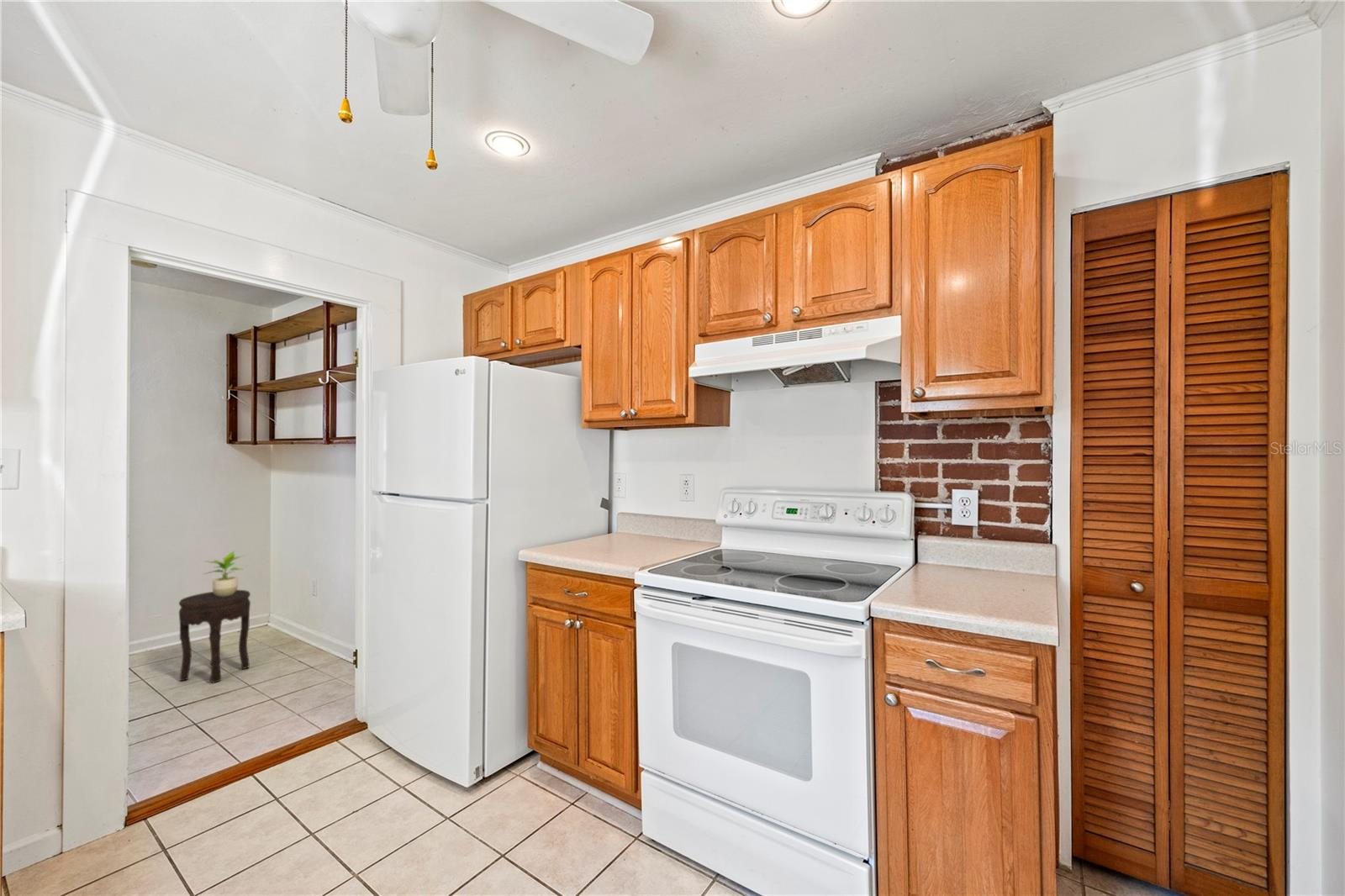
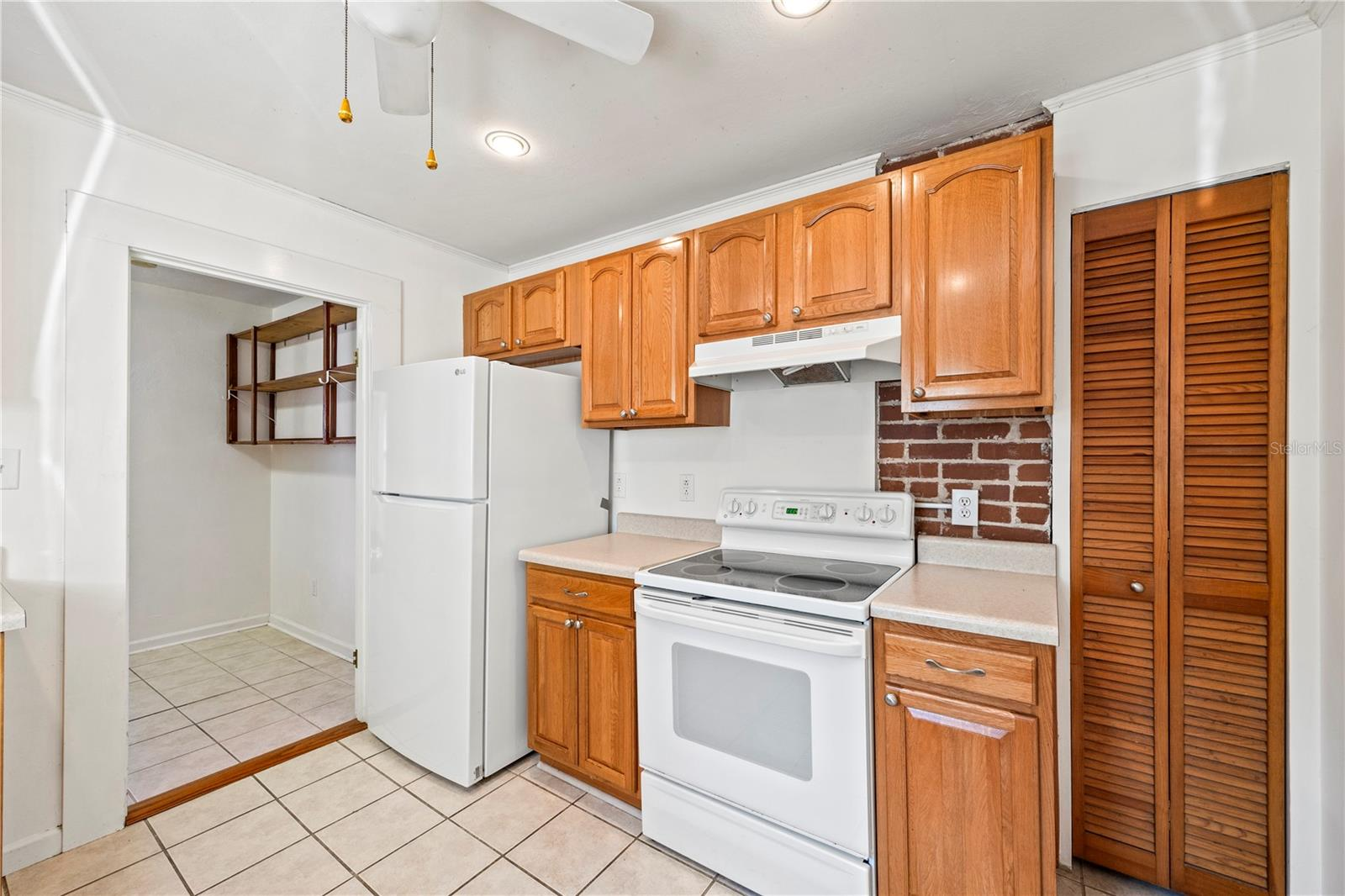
- potted plant (224, 573)
- side table (215, 635)
